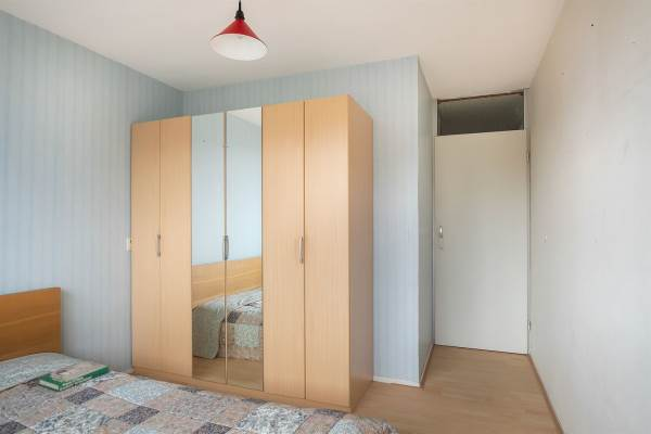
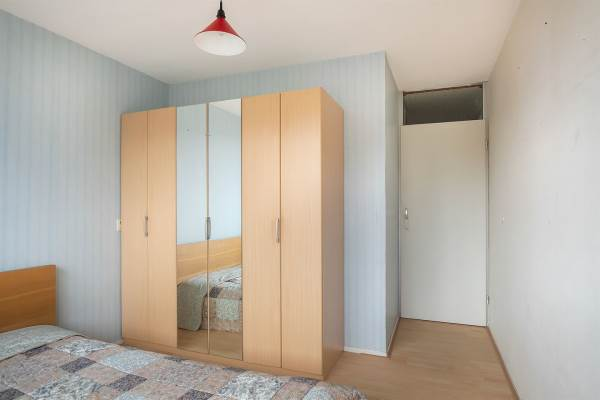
- book (74, 374)
